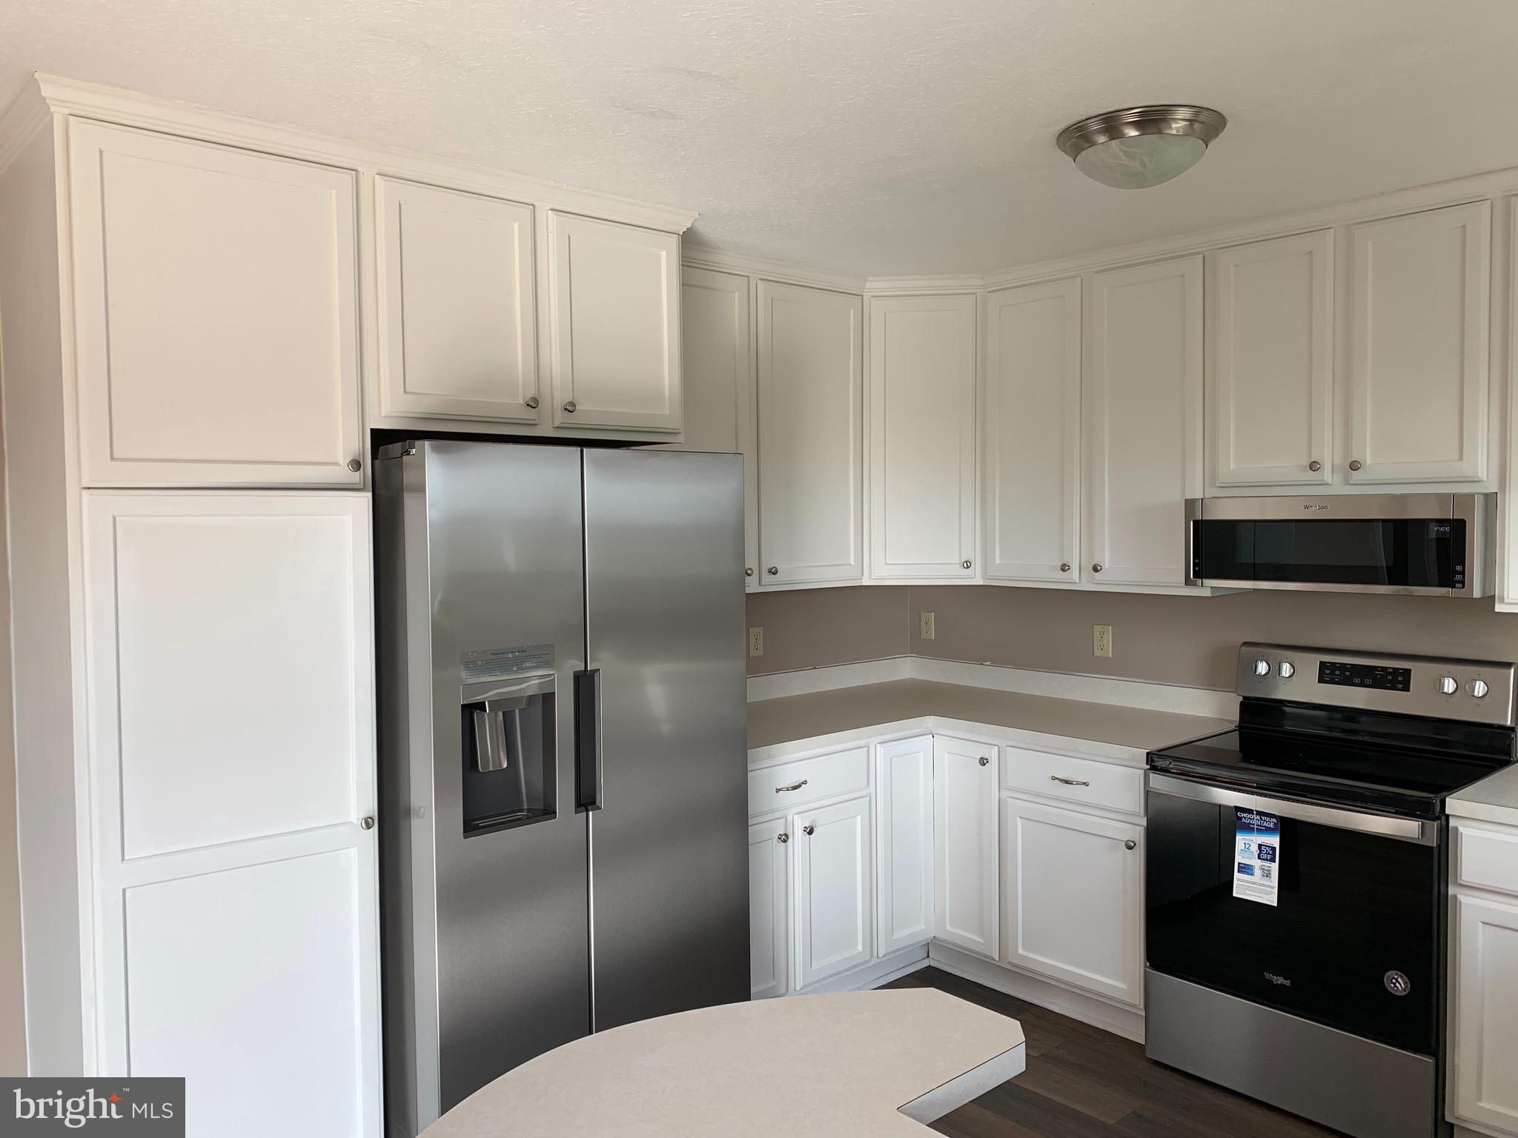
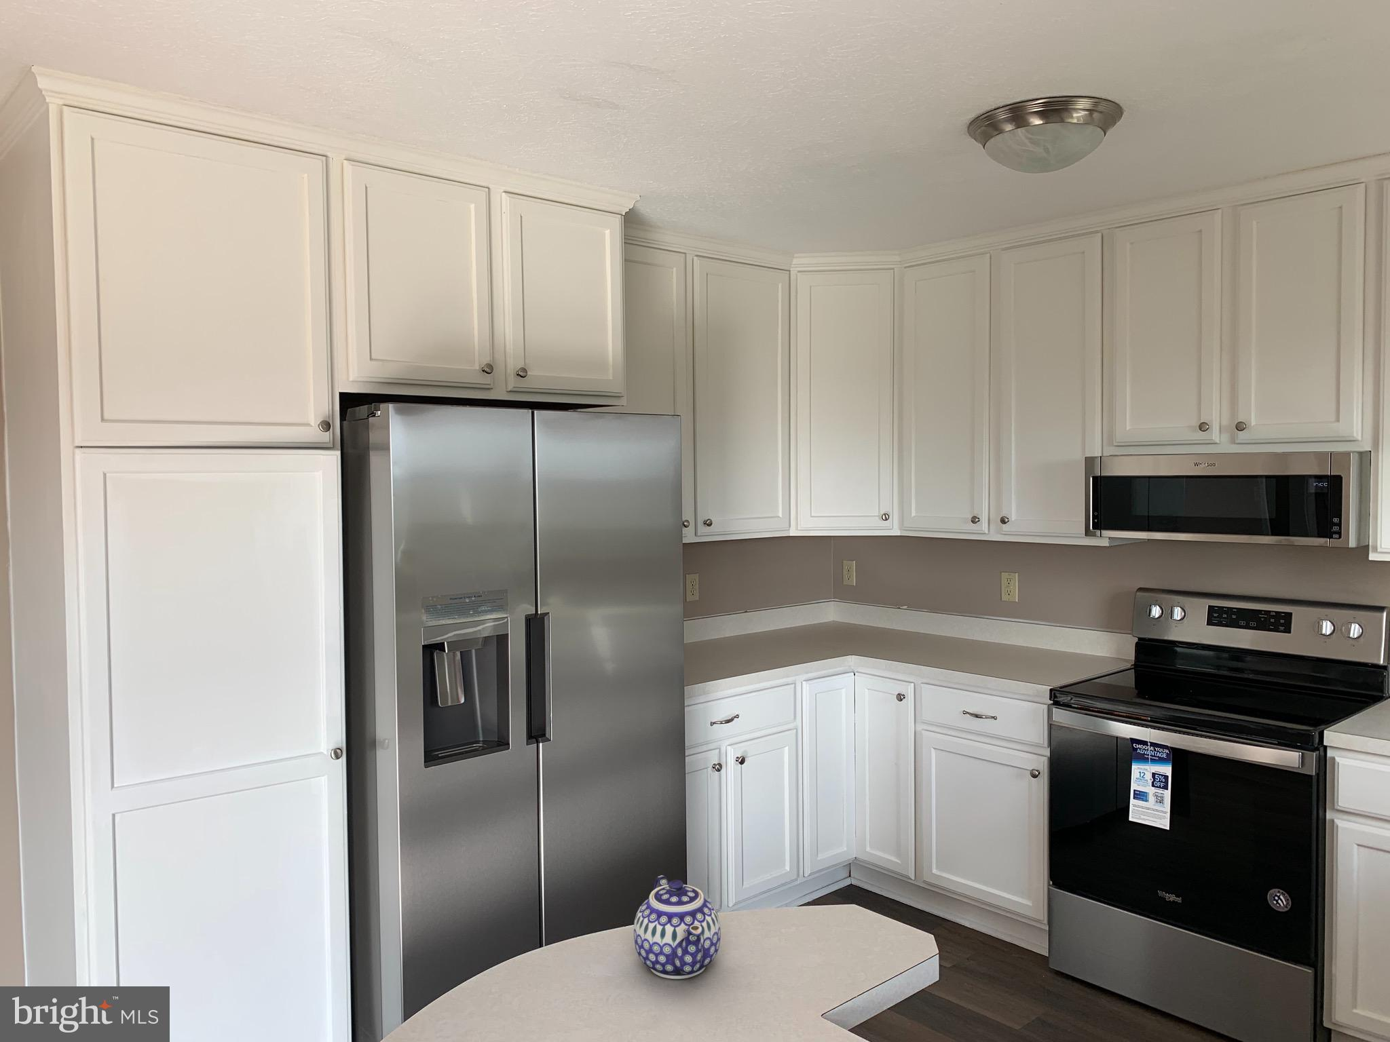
+ teapot (676, 924)
